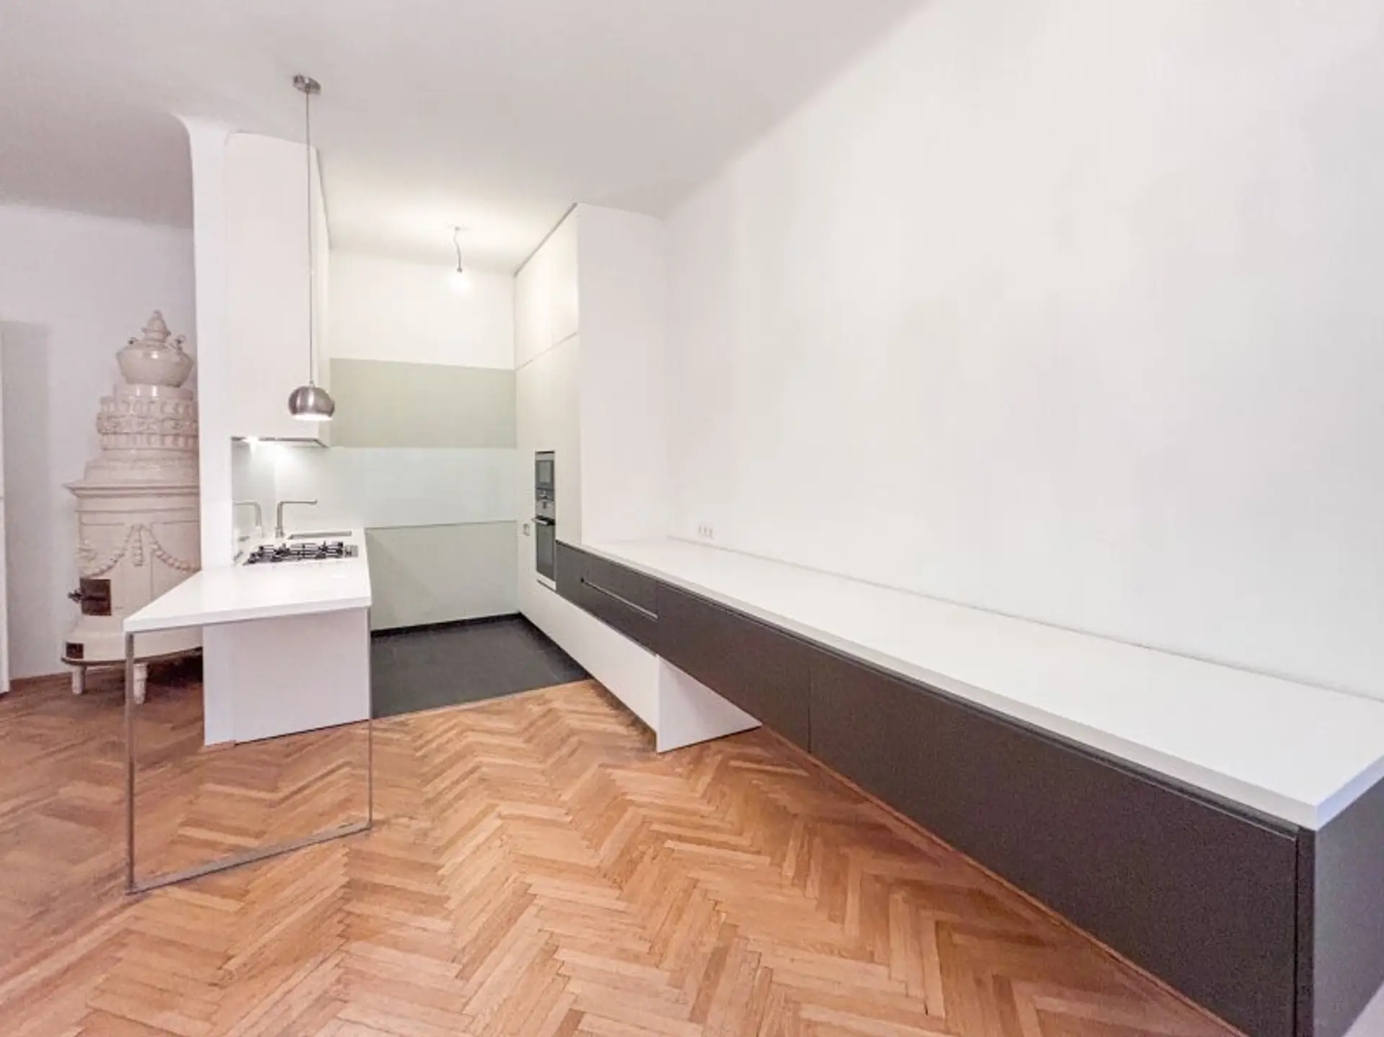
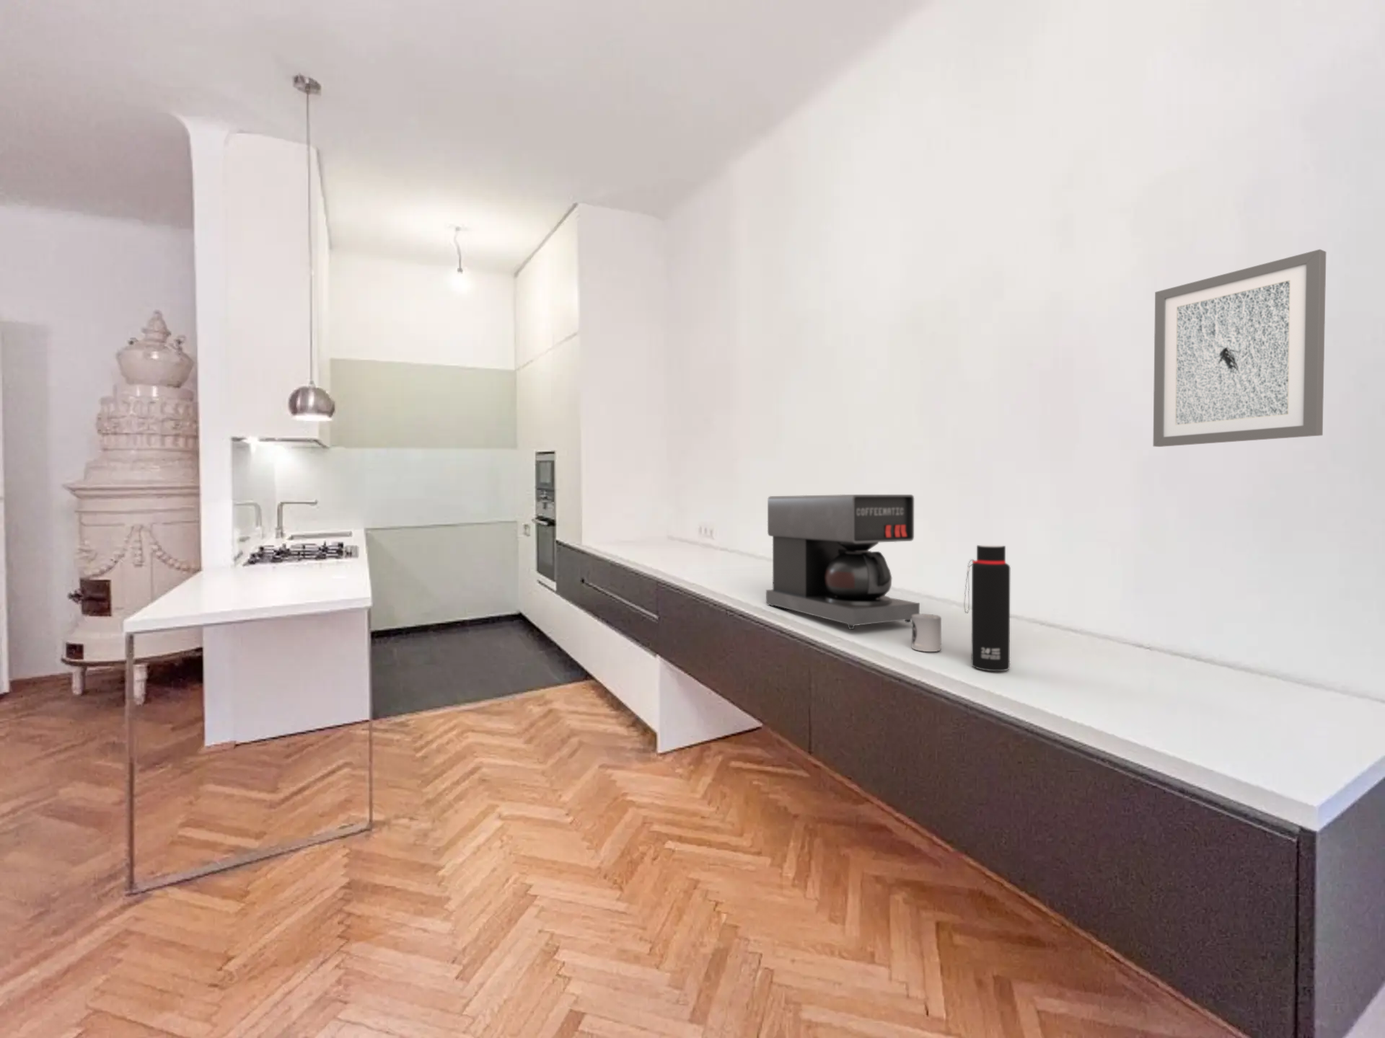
+ wall art (1231, 358)
+ water bottle (987, 606)
+ coffee maker (836, 555)
+ cup (926, 630)
